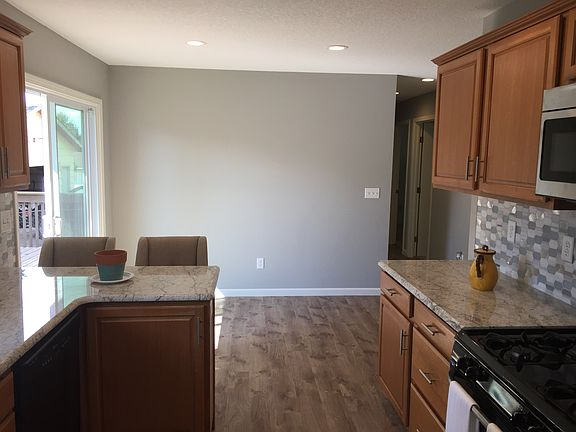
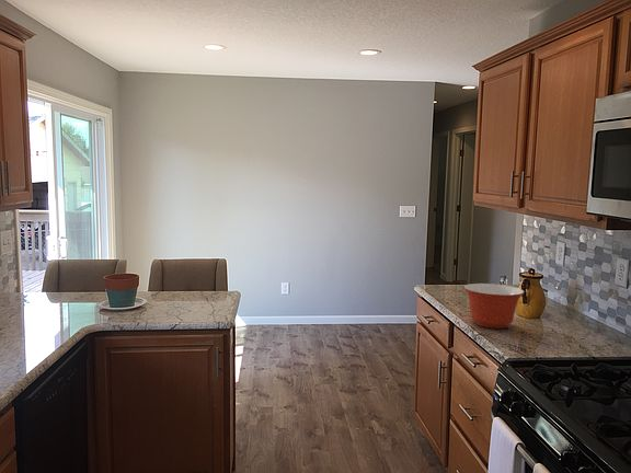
+ mixing bowl (492, 307)
